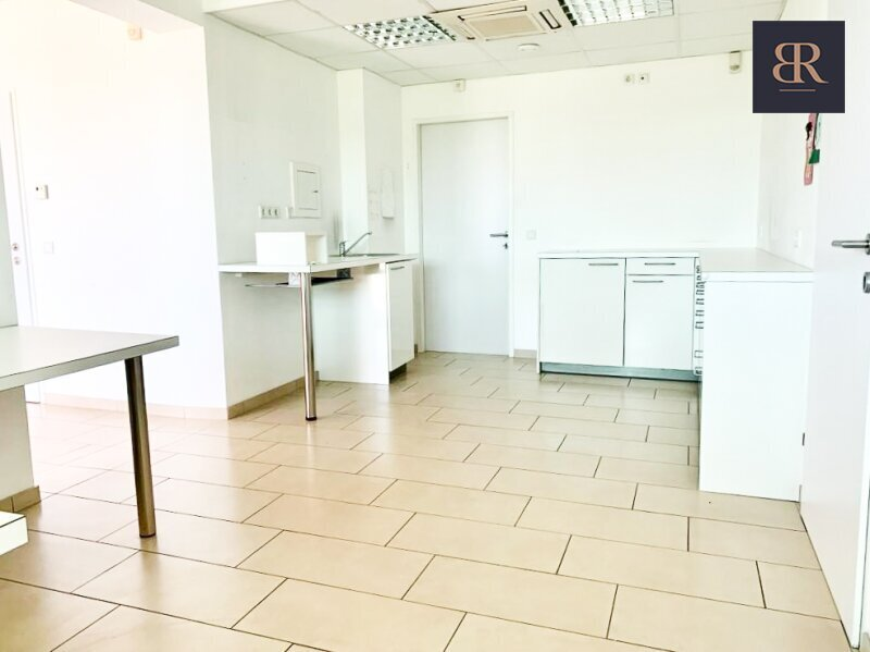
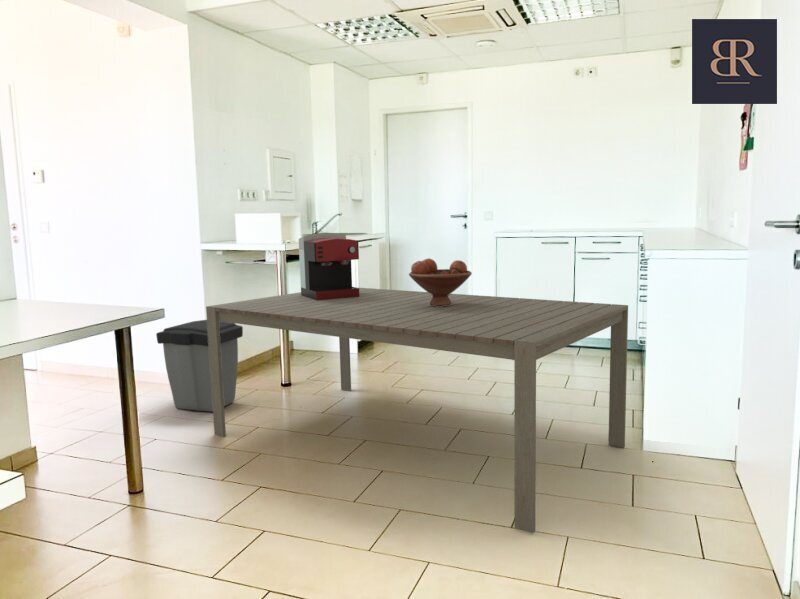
+ dining table (412, 346)
+ coffee maker (331, 264)
+ fruit bowl (440, 282)
+ trash can (201, 365)
